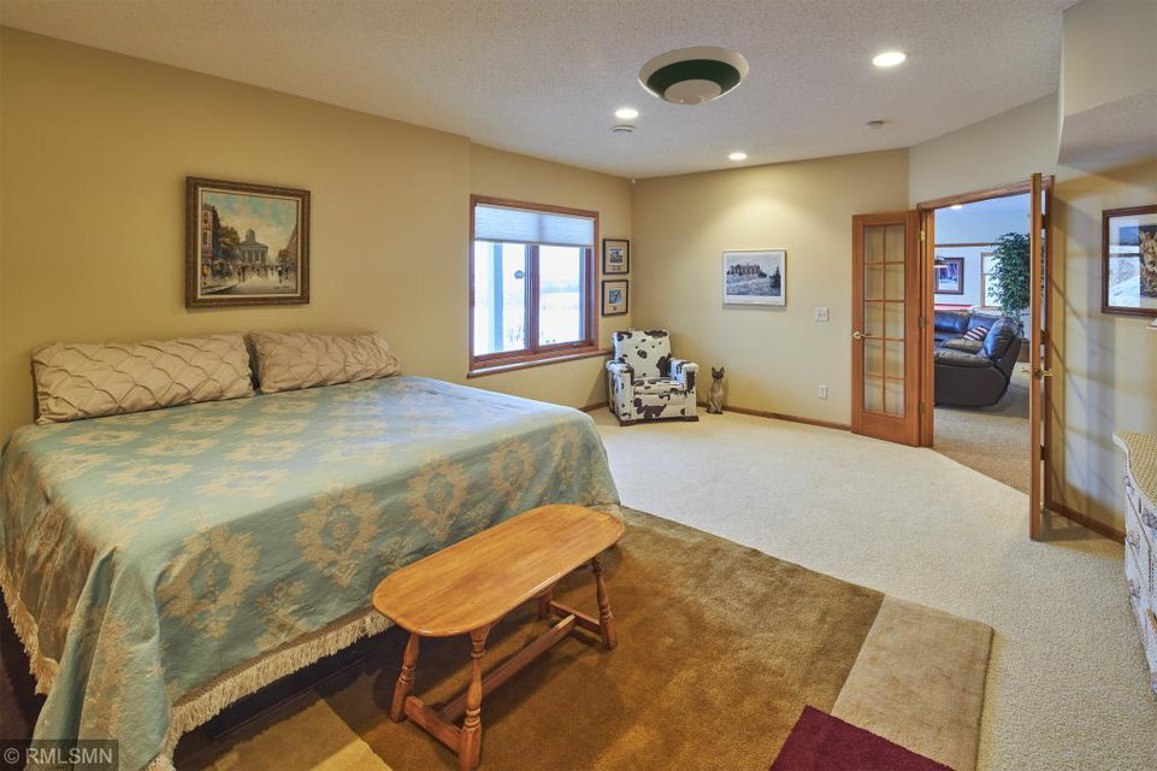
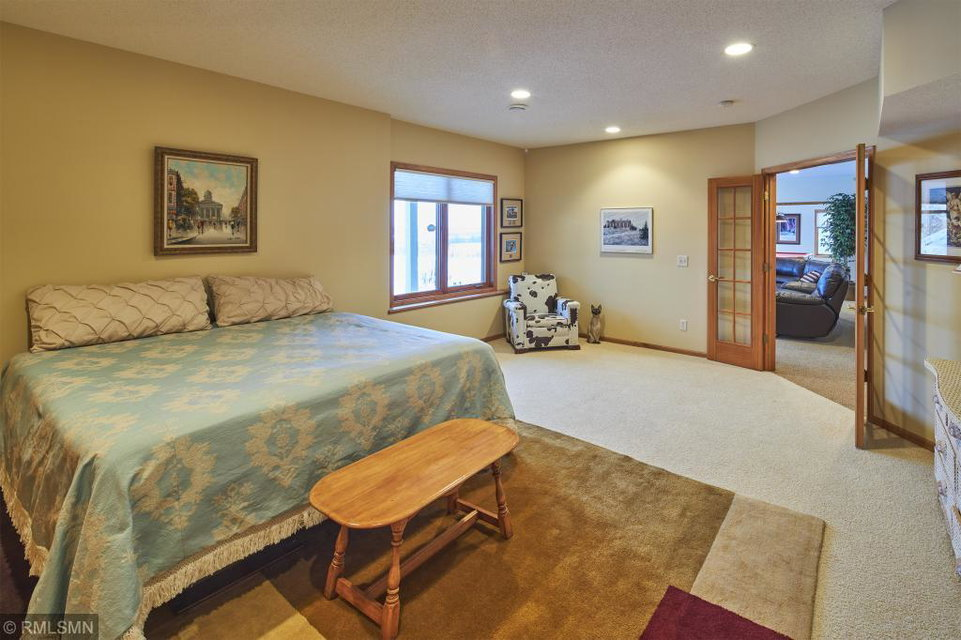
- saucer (692, 88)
